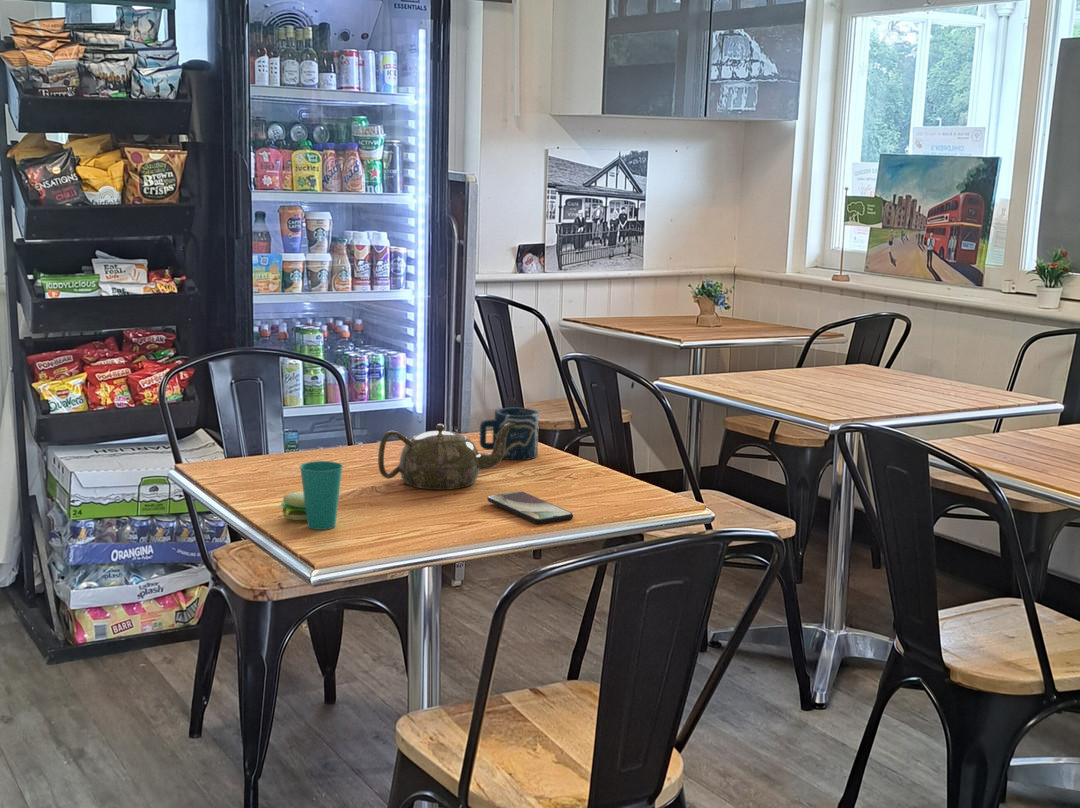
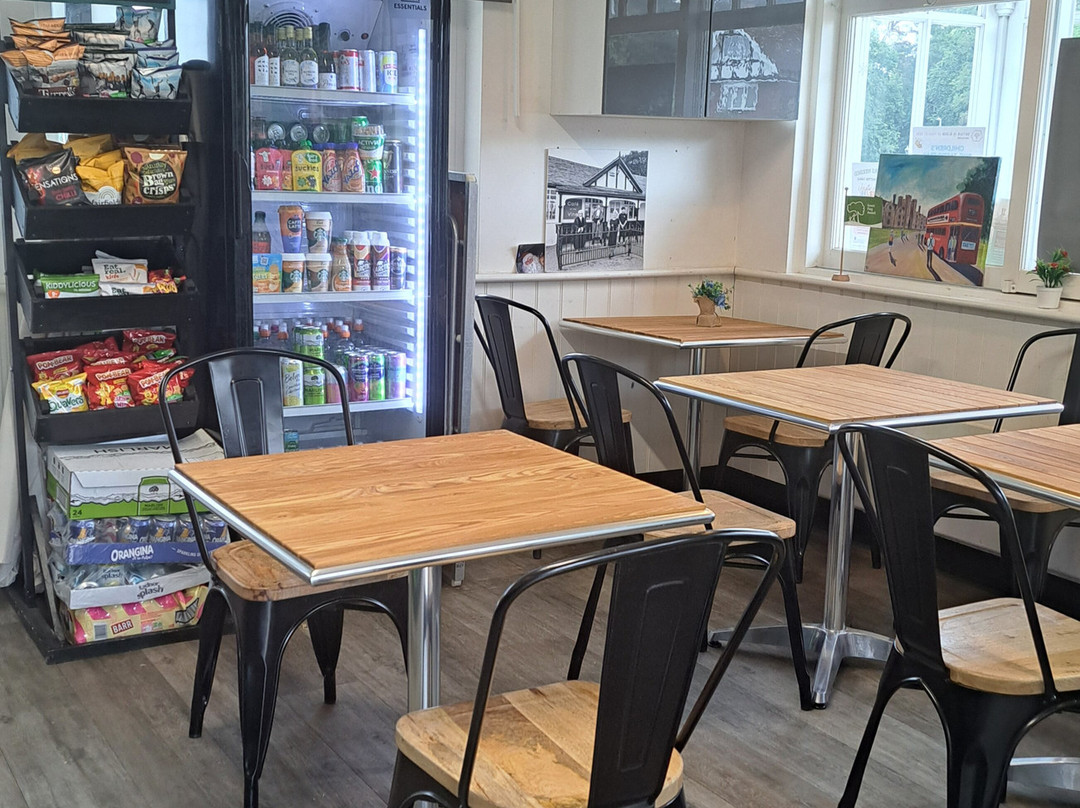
- cup (311, 491)
- teapot (446, 452)
- cup (509, 433)
- smartphone (529, 507)
